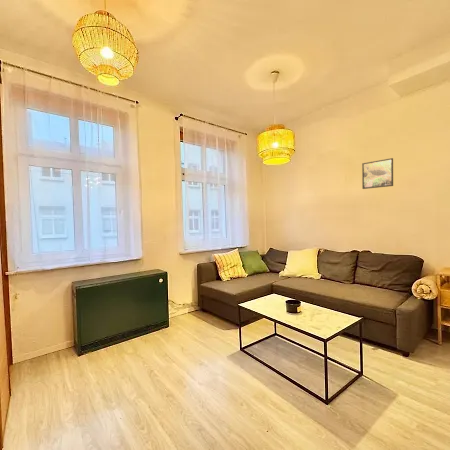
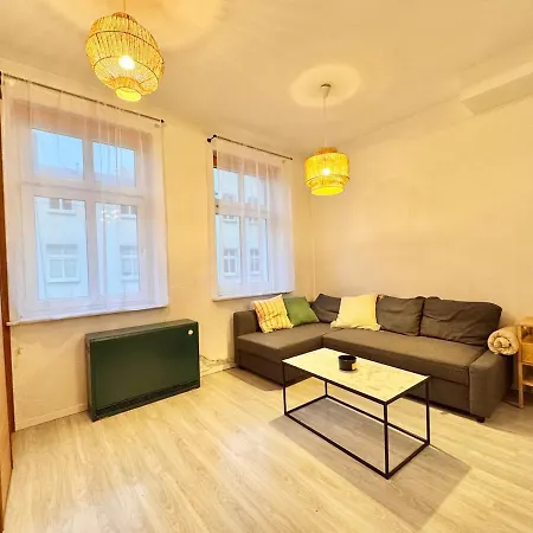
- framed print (377, 174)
